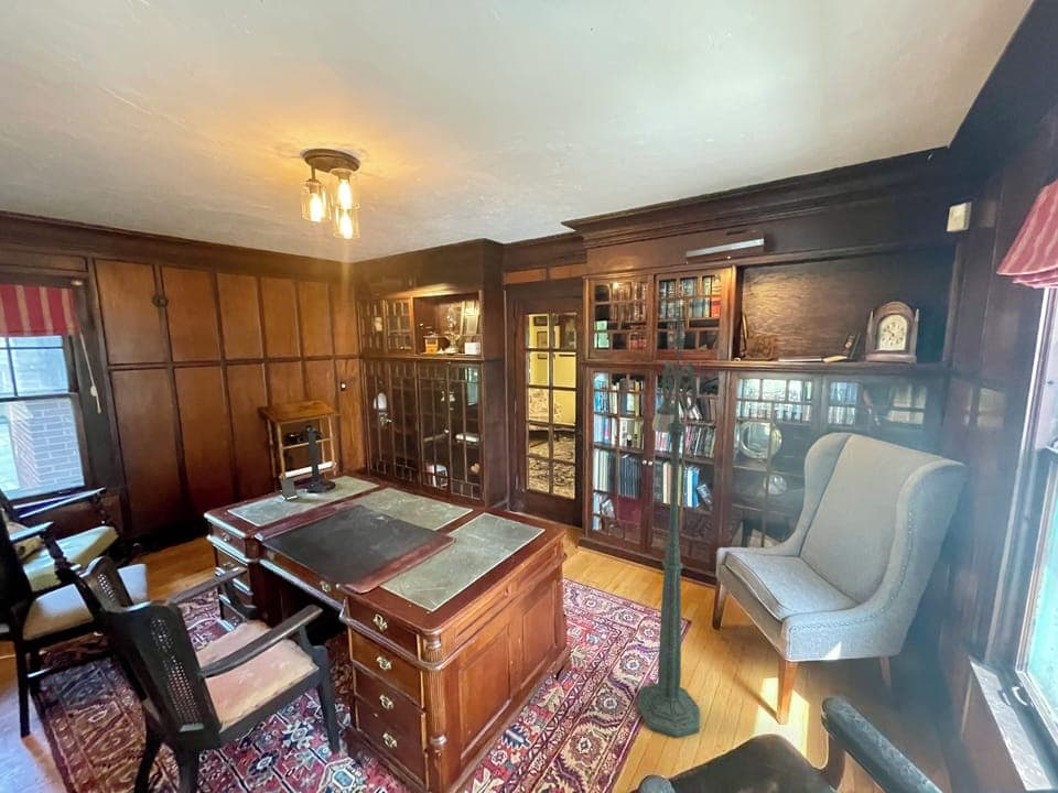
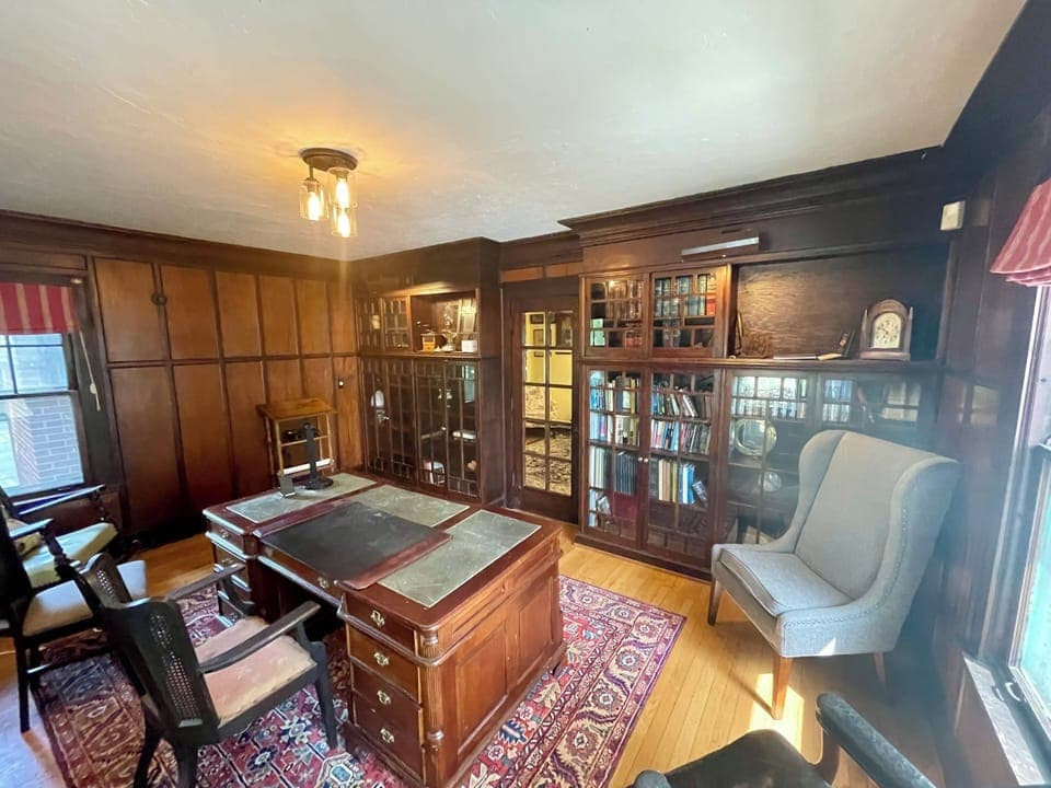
- floor lamp (673, 514)
